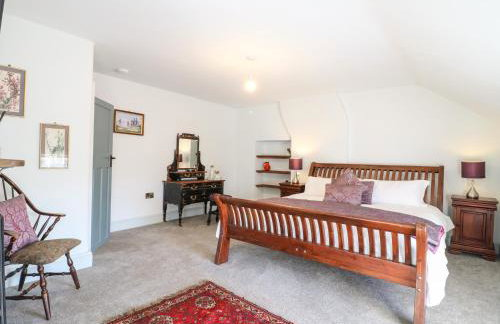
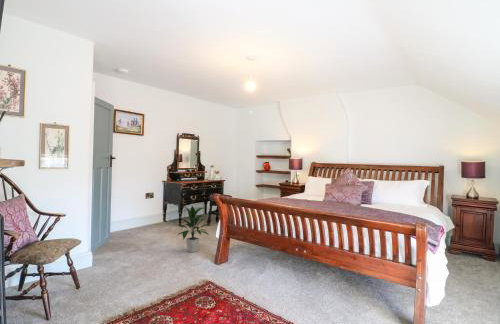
+ indoor plant (193, 227)
